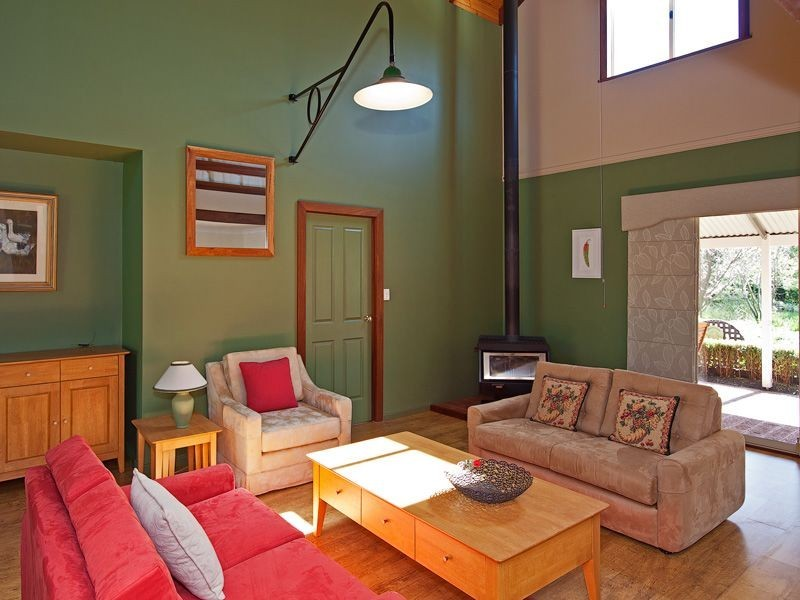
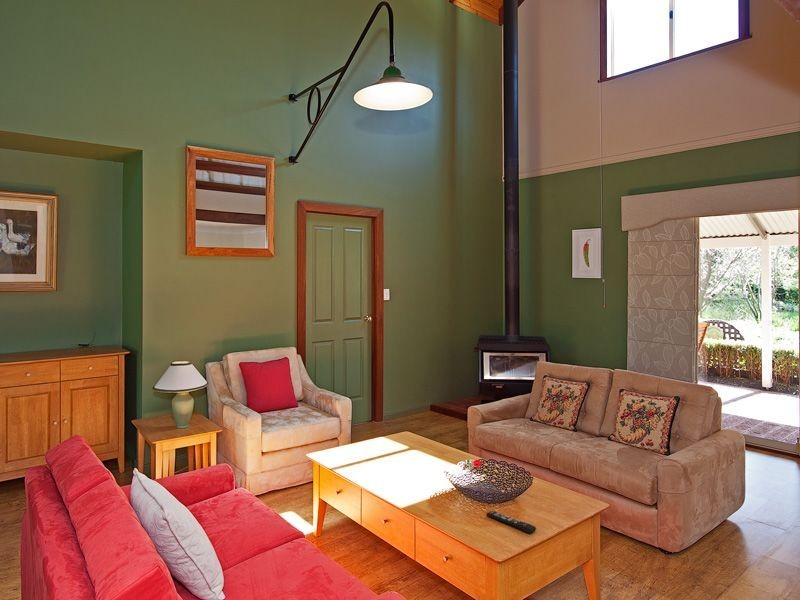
+ remote control (510, 521)
